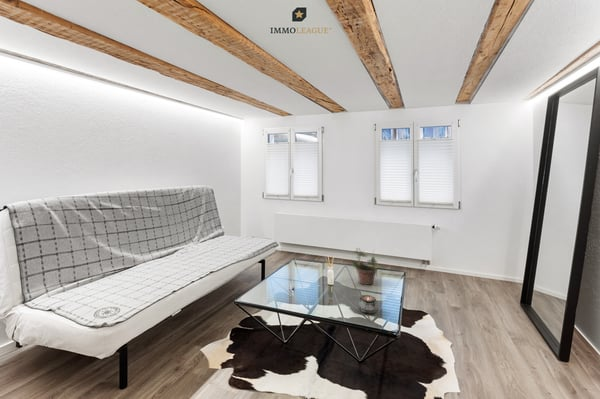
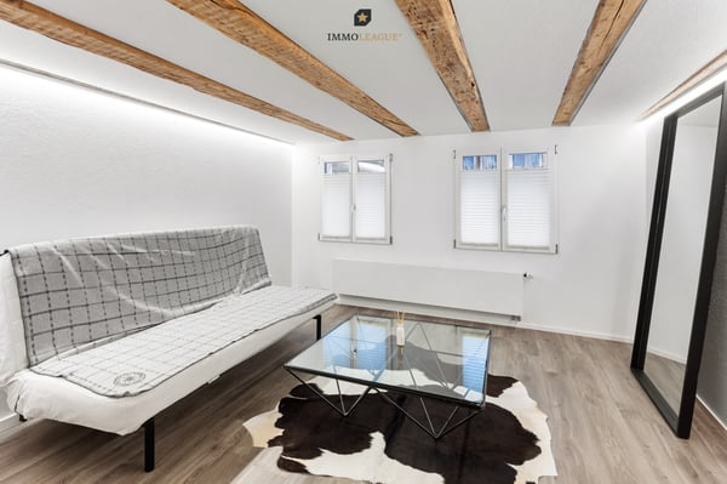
- candle holder (367, 303)
- potted plant (364, 264)
